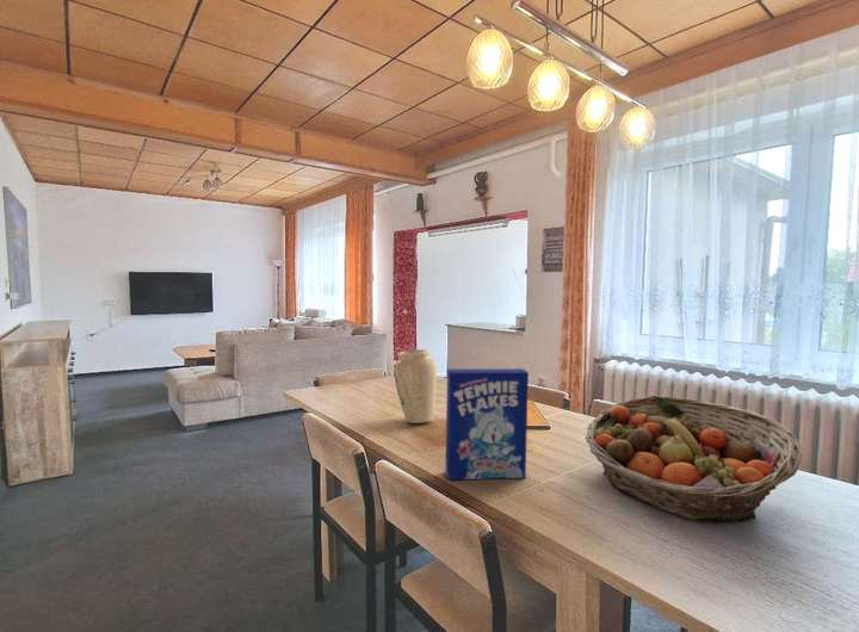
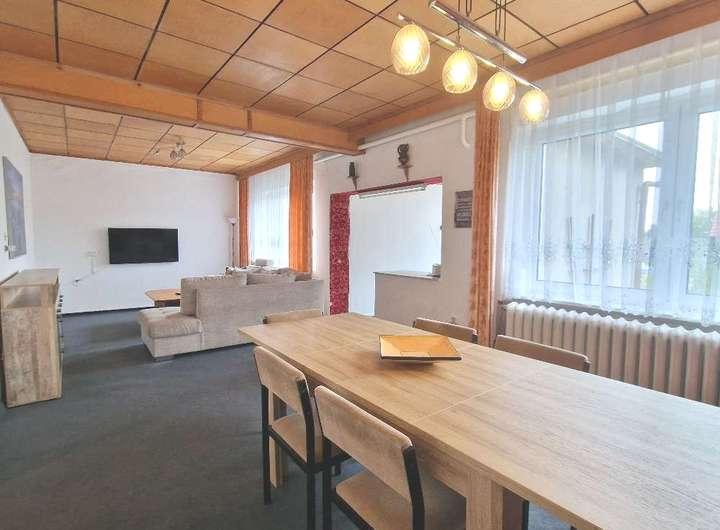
- vase (414, 385)
- fruit basket (680, 451)
- cereal box (486, 422)
